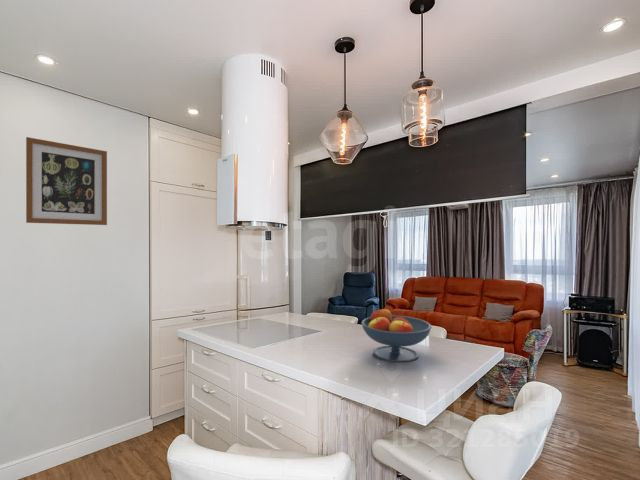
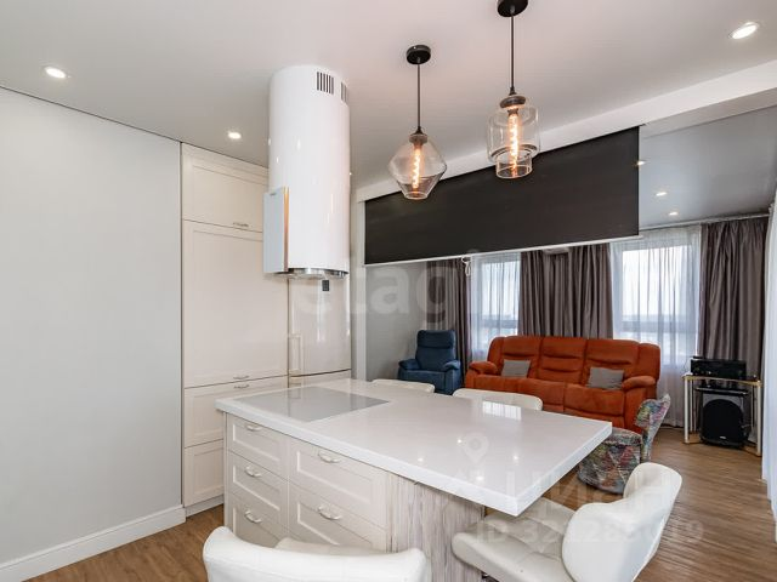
- fruit bowl (395, 333)
- wall art (69, 184)
